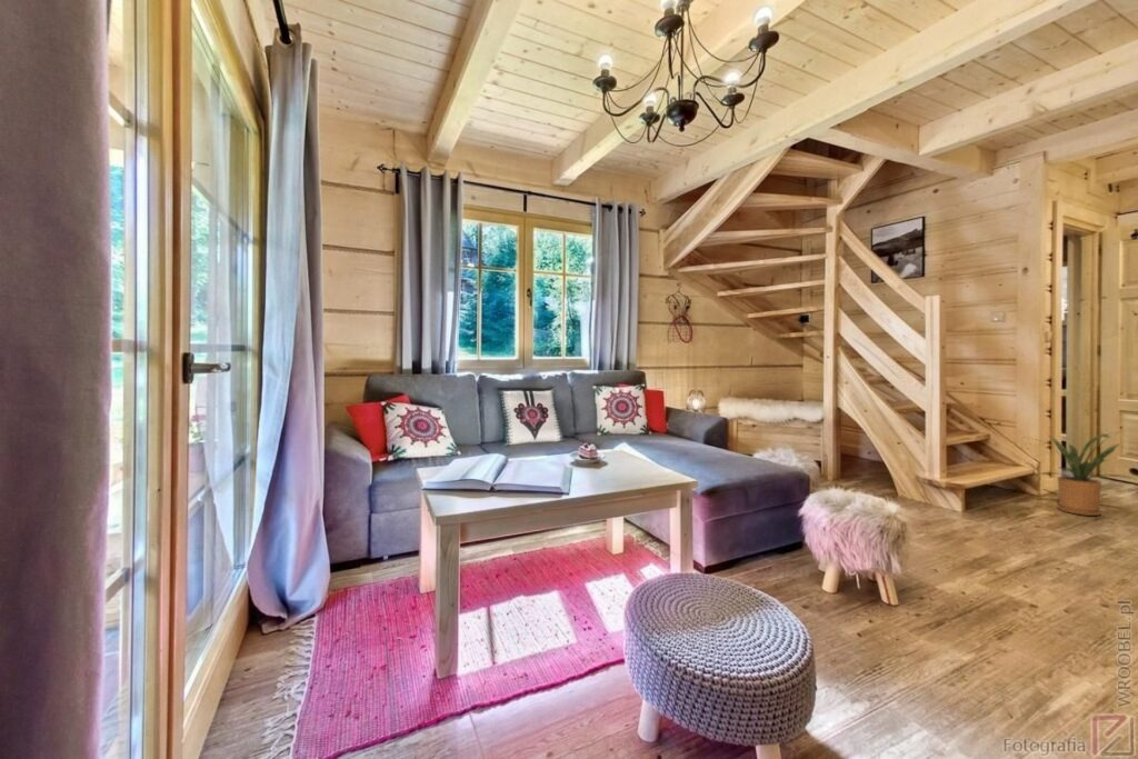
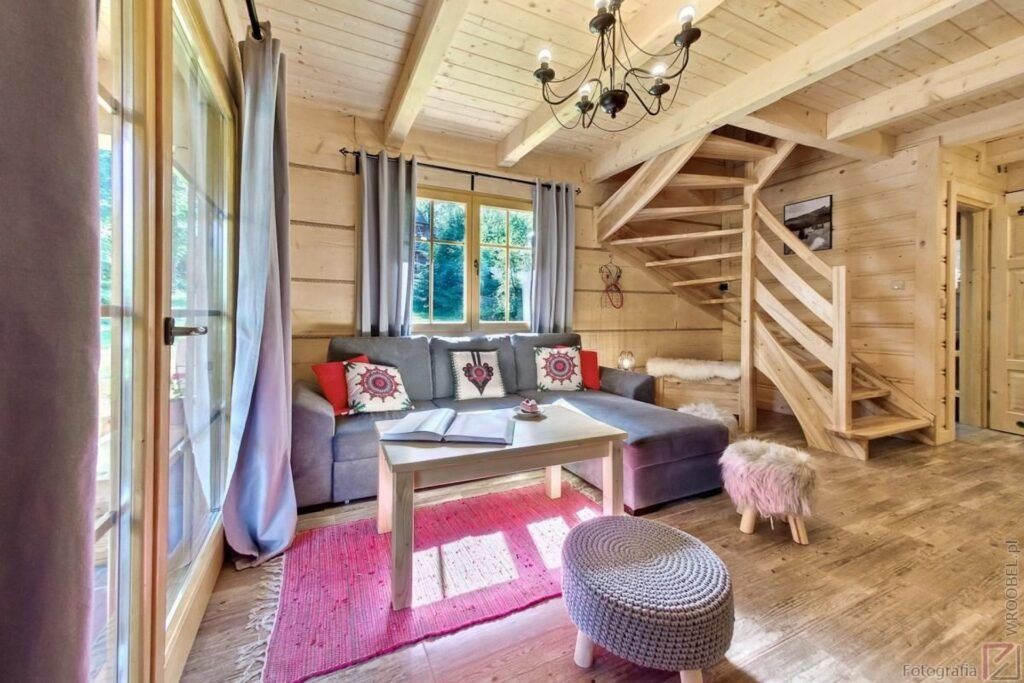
- house plant (1078, 469)
